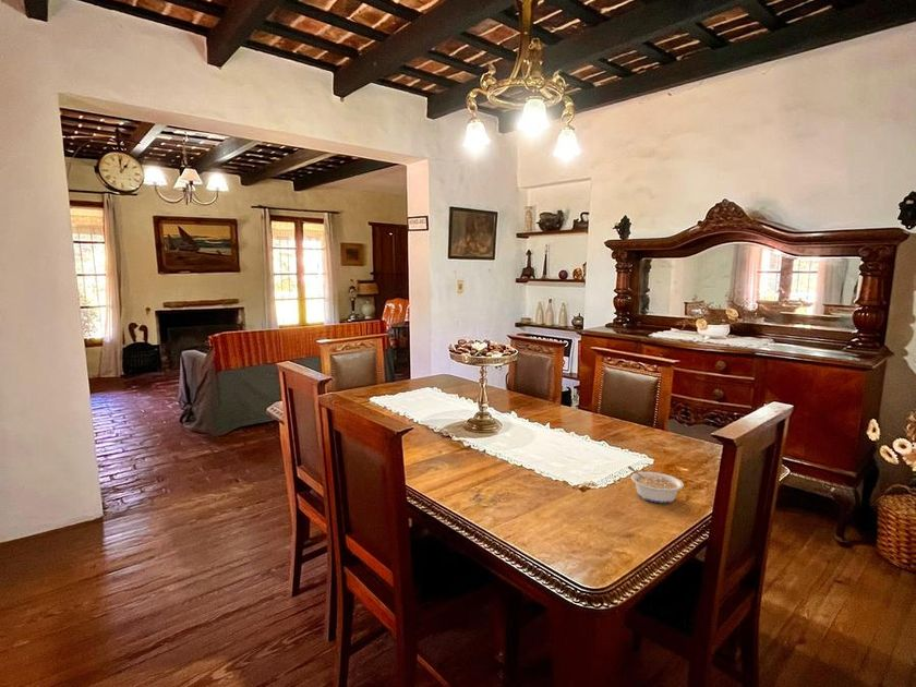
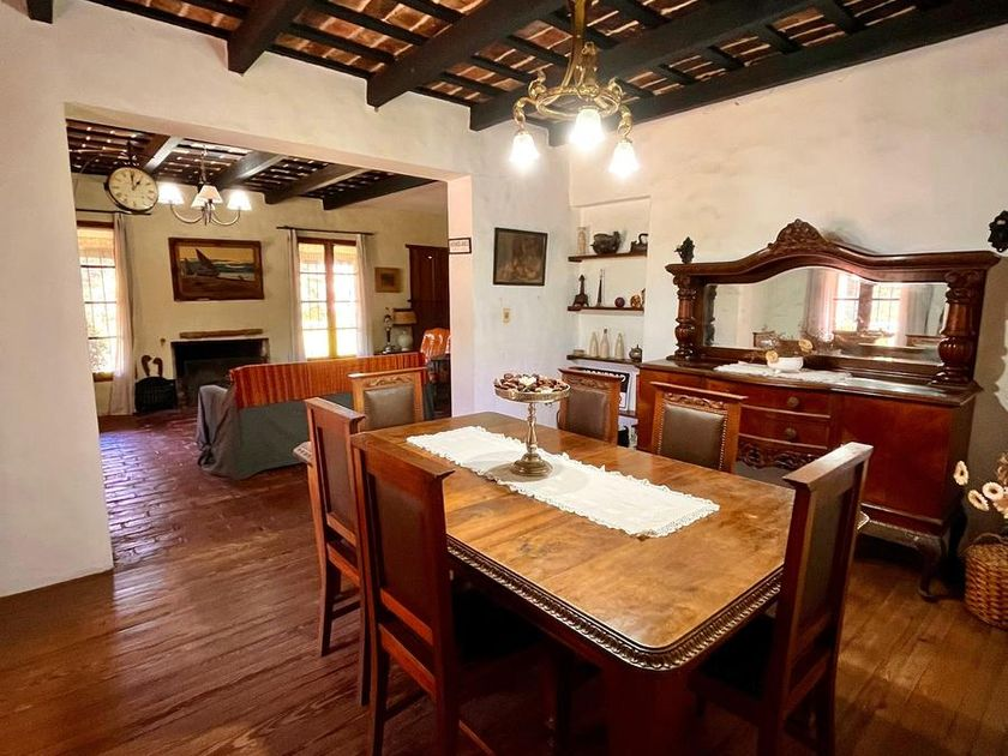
- legume (654, 486)
